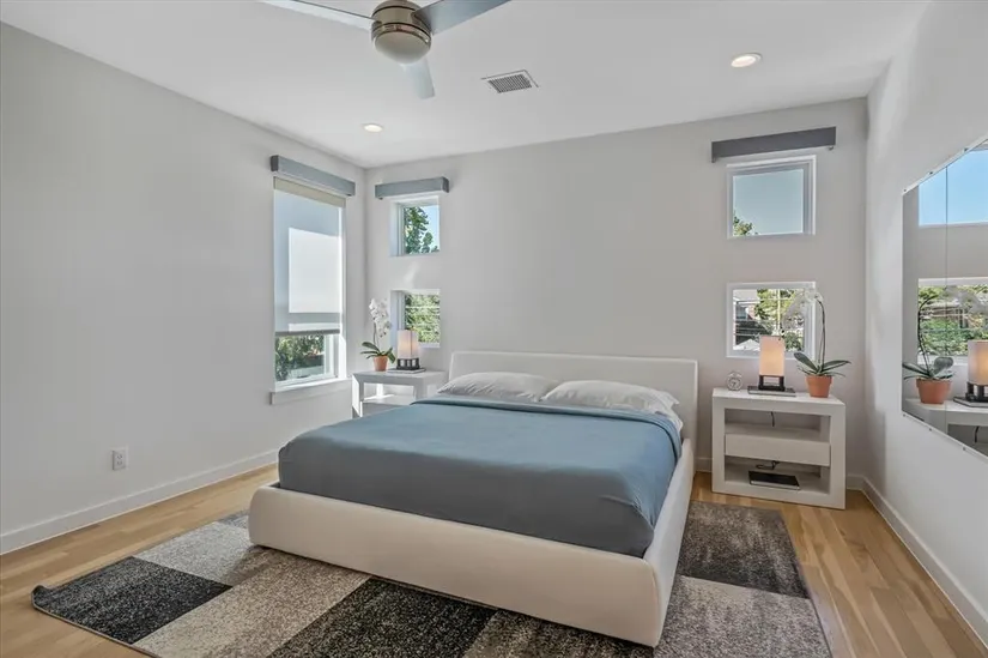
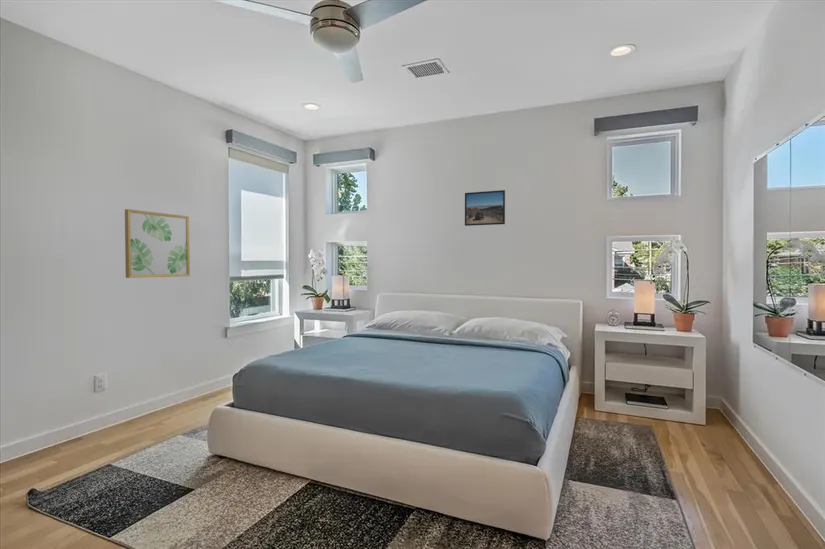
+ wall art (159, 245)
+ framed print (484, 208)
